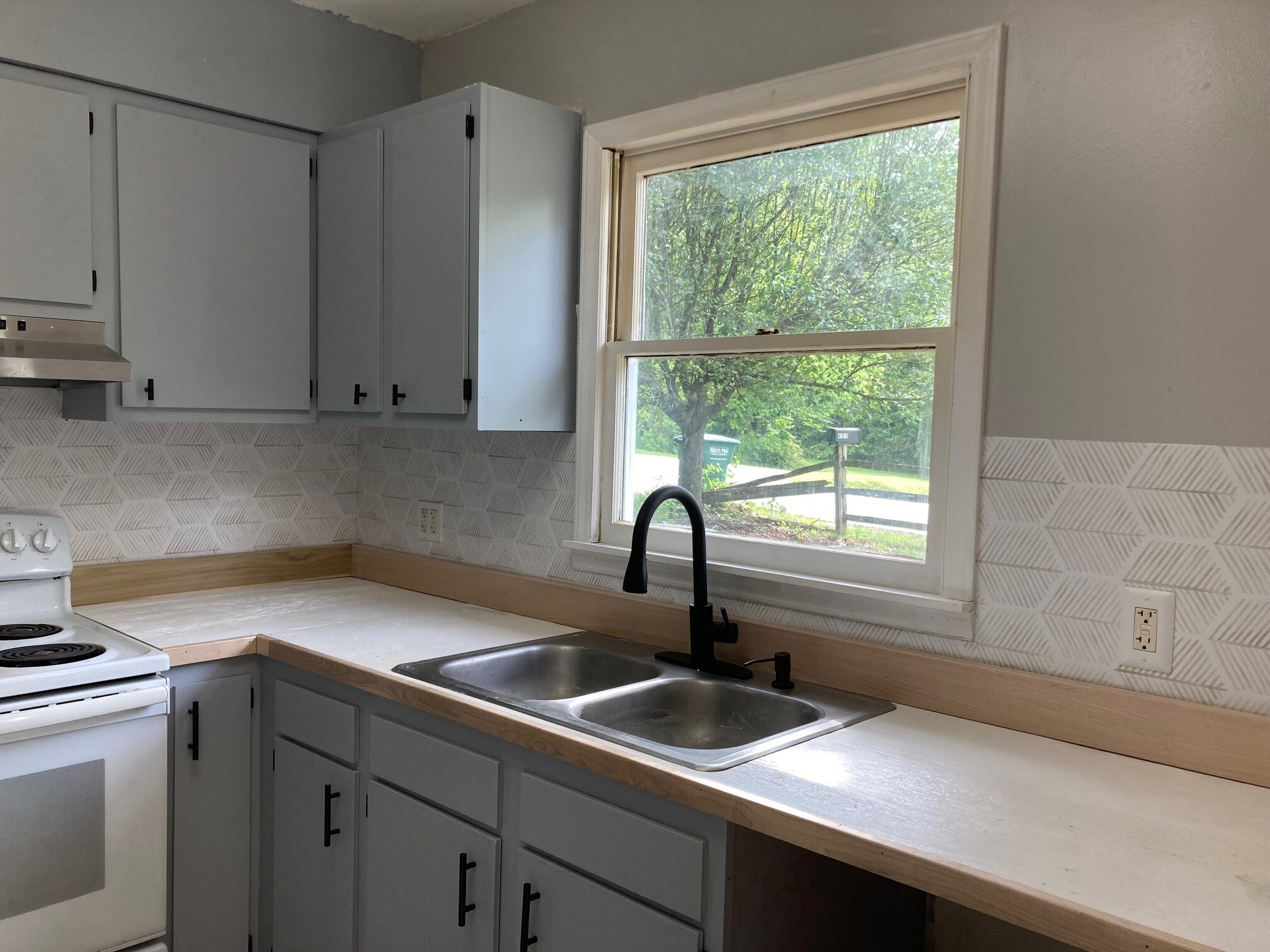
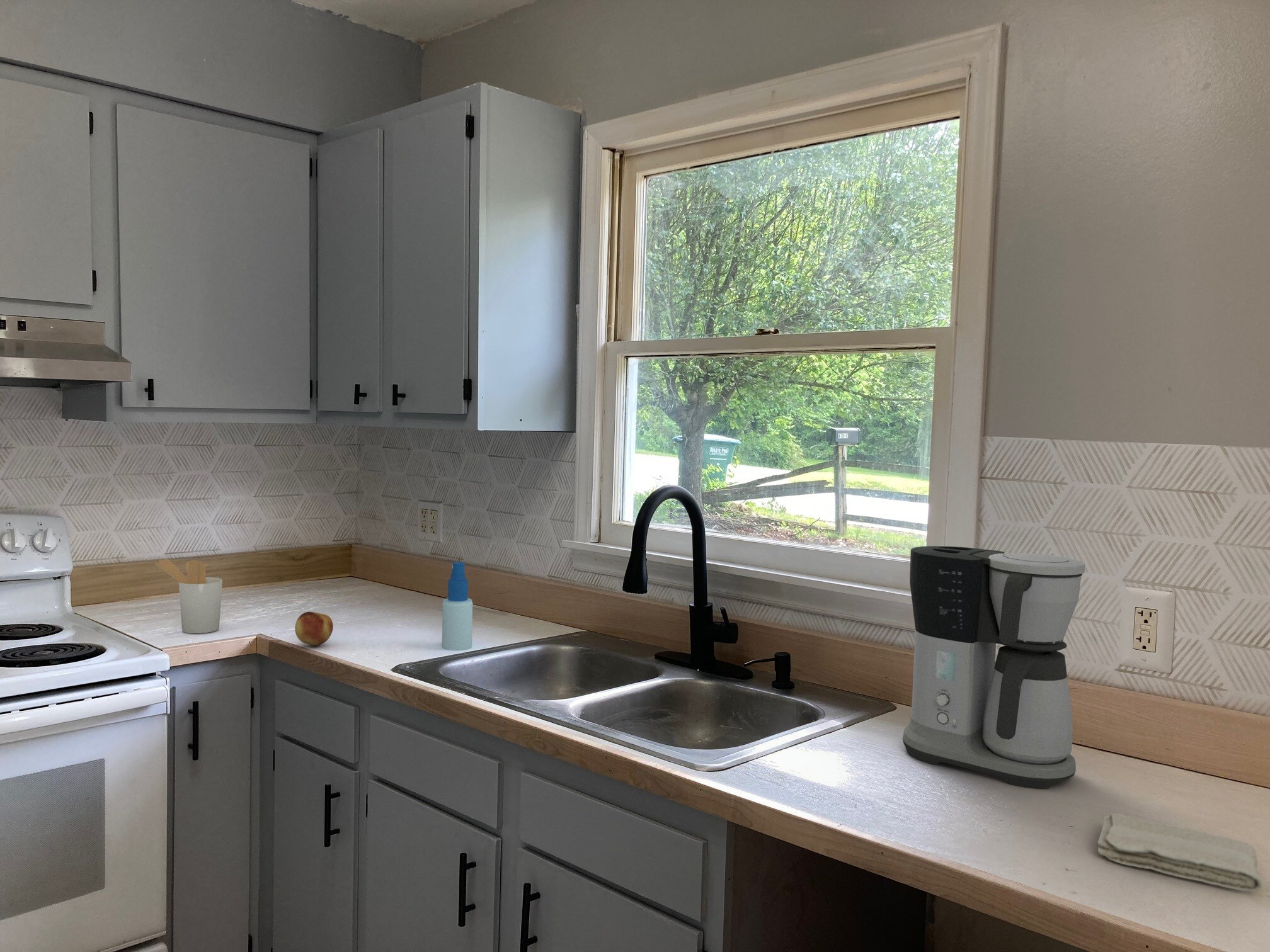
+ coffee maker (986, 659)
+ washcloth (1176, 849)
+ spray bottle (457, 604)
+ fruit (314, 628)
+ utensil holder (189, 593)
